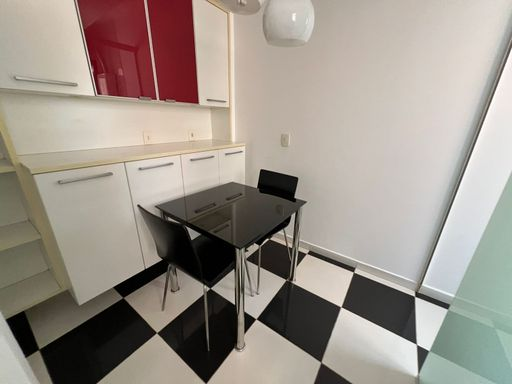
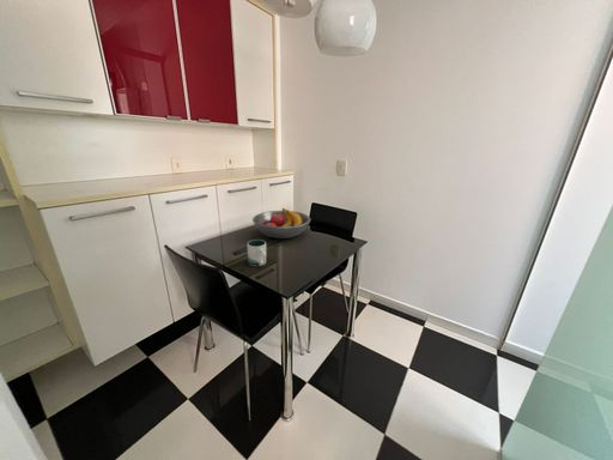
+ fruit bowl (281, 223)
+ mug (259, 254)
